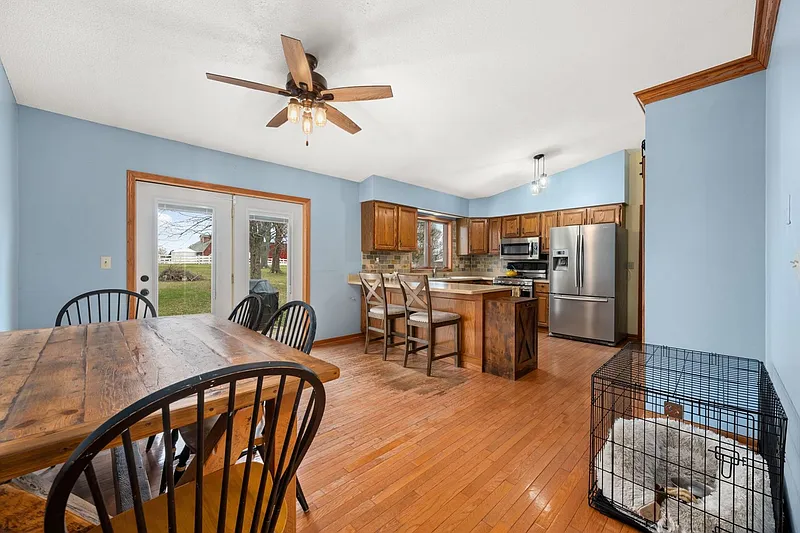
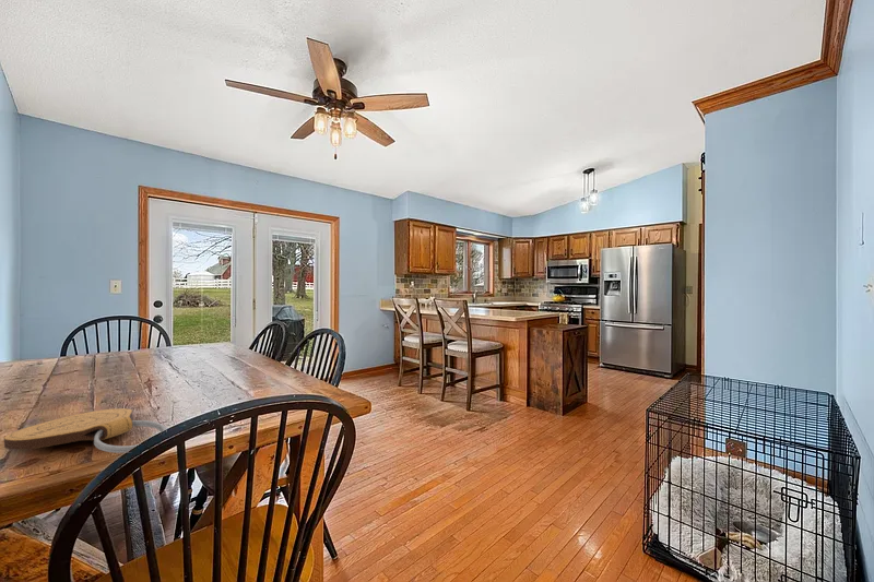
+ key chain (97, 427)
